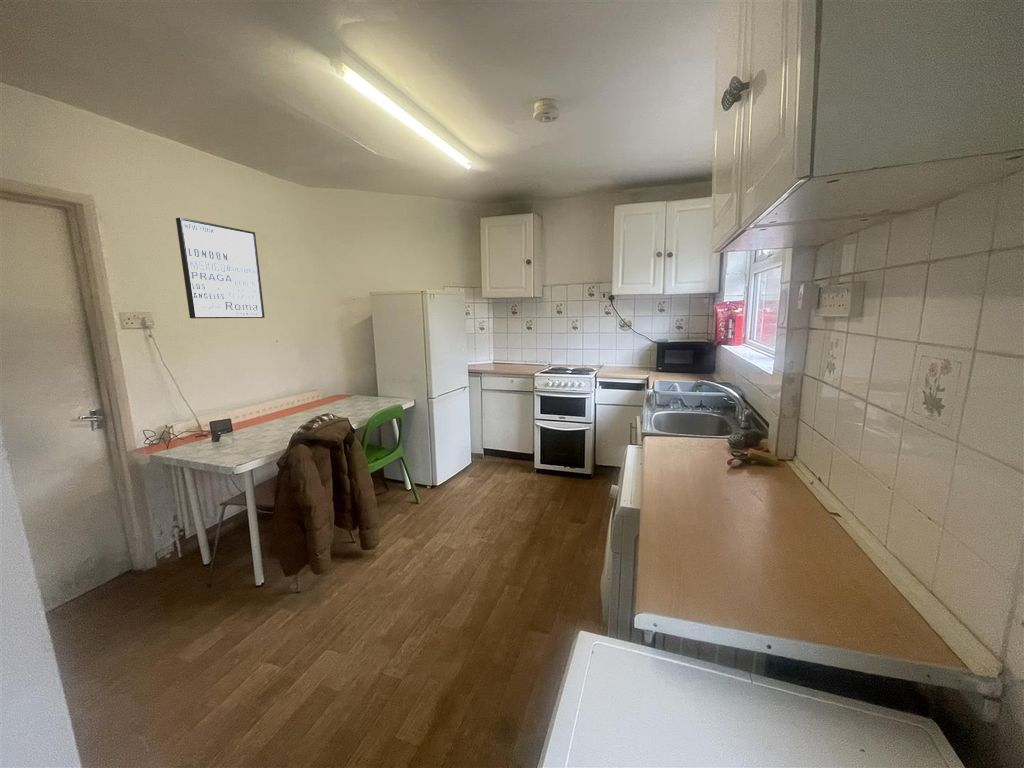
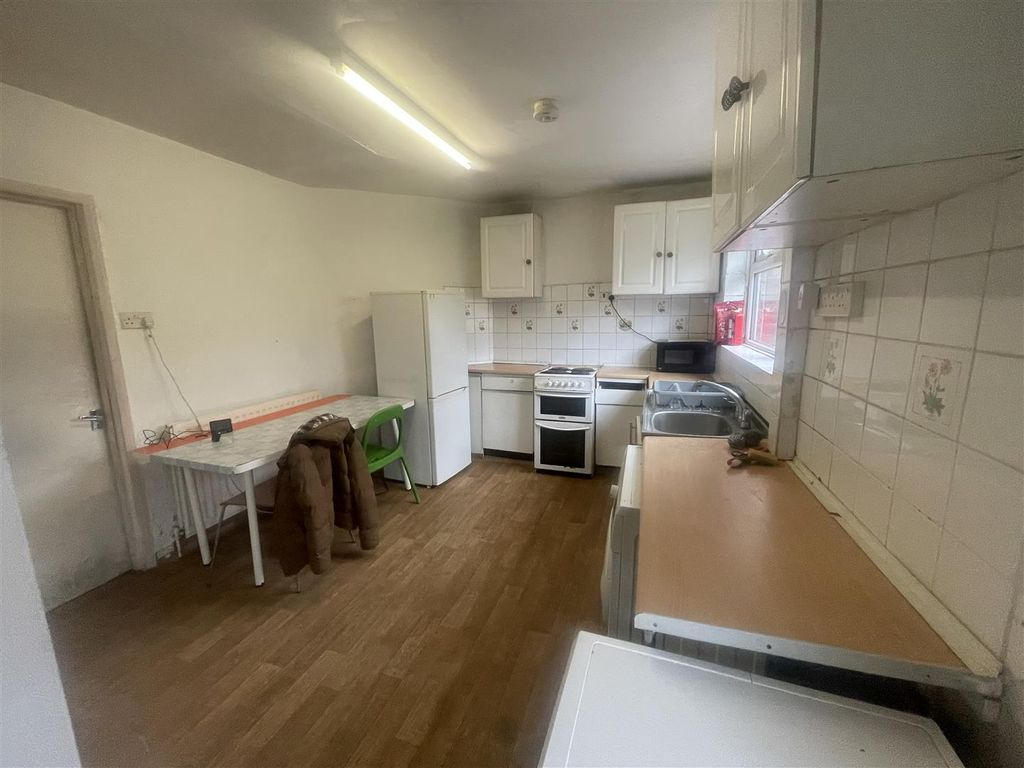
- wall art (224, 272)
